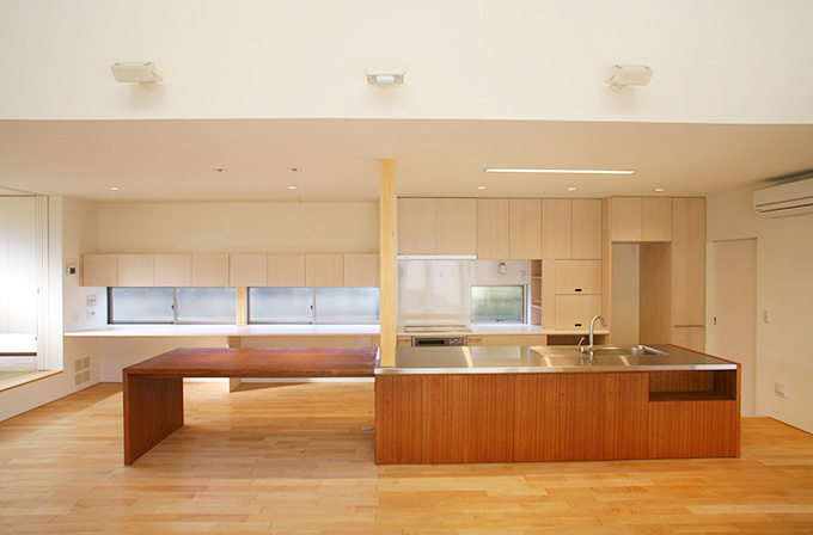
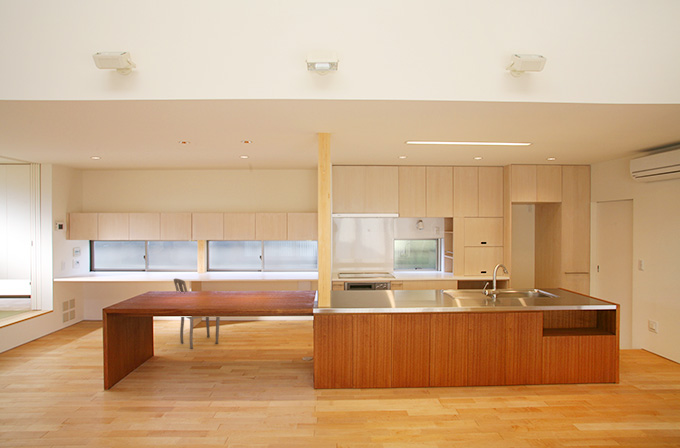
+ dining chair (198, 317)
